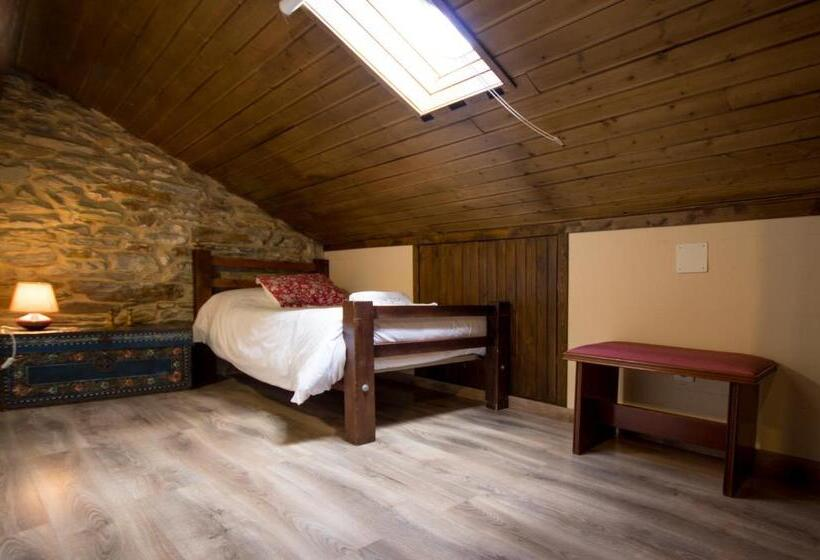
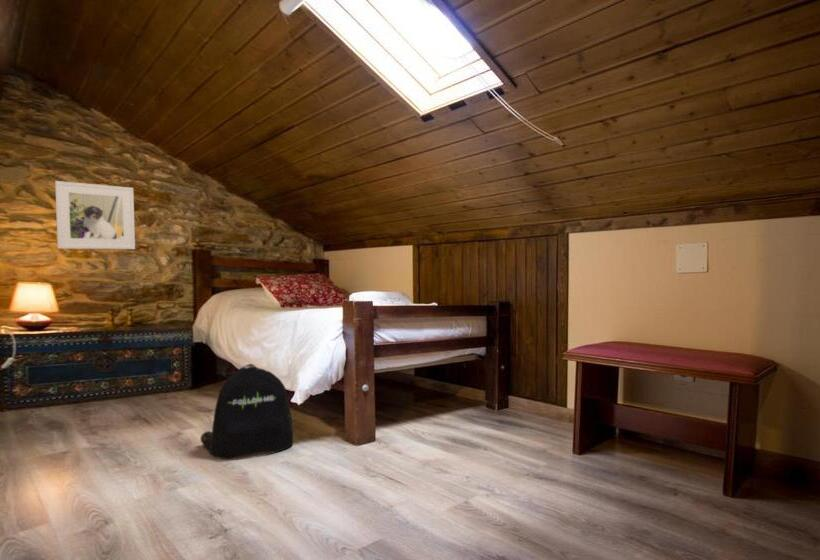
+ backpack (246, 406)
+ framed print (97, 216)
